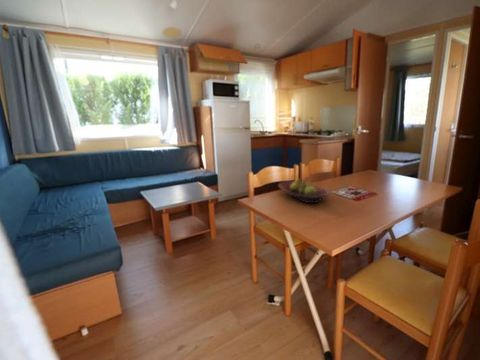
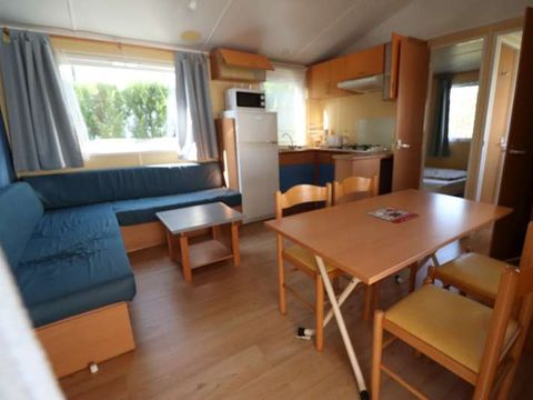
- fruit bowl (302, 189)
